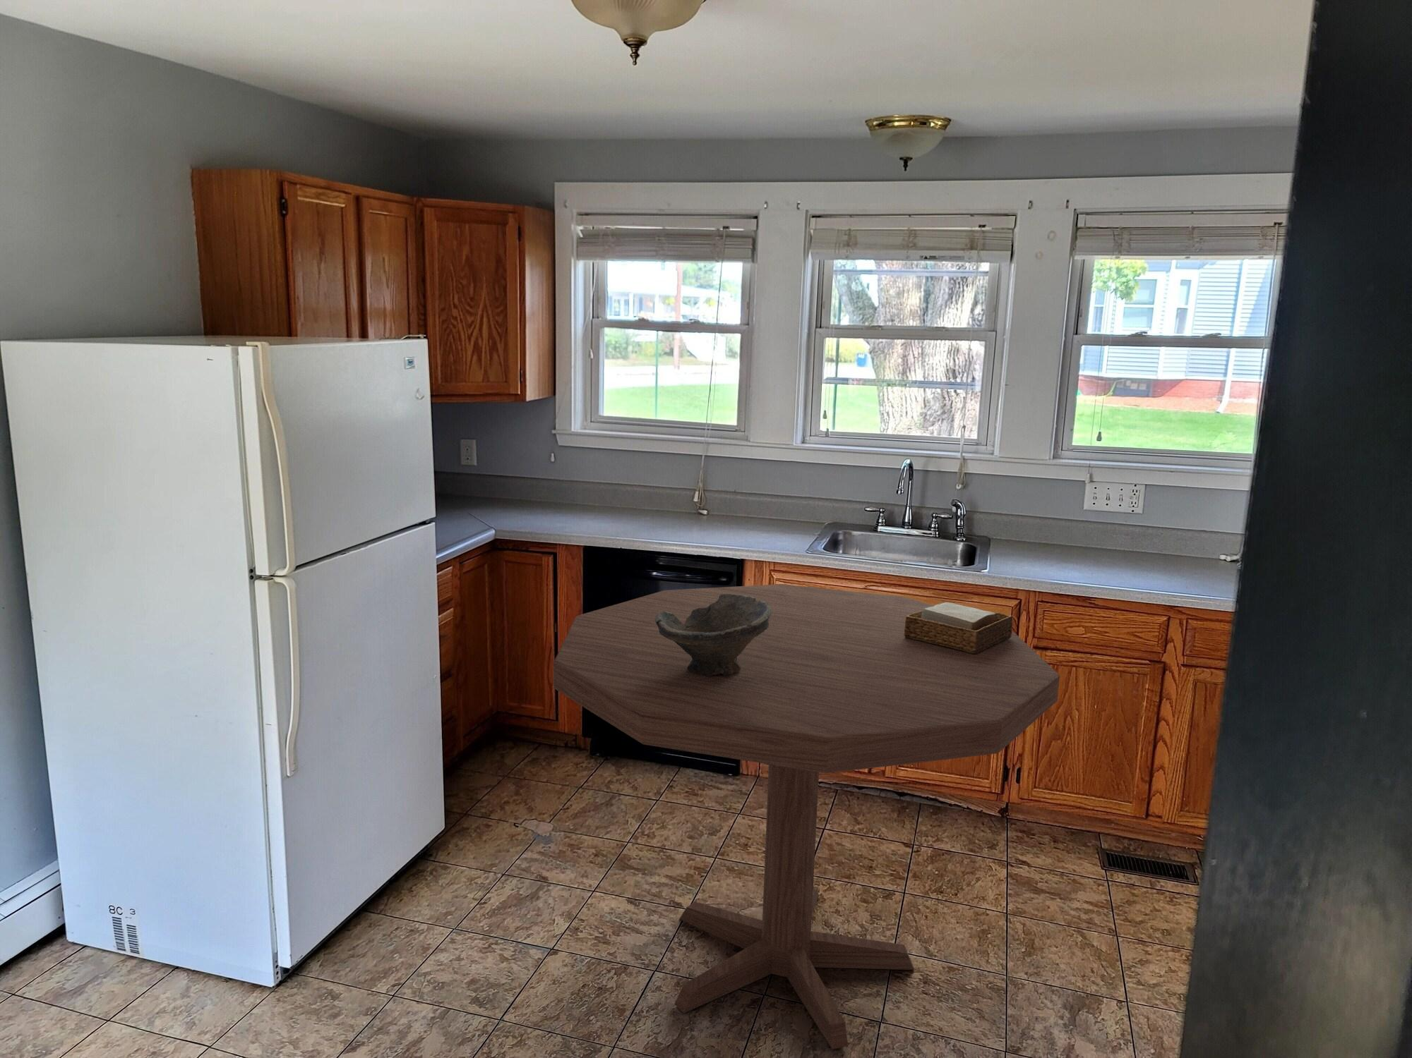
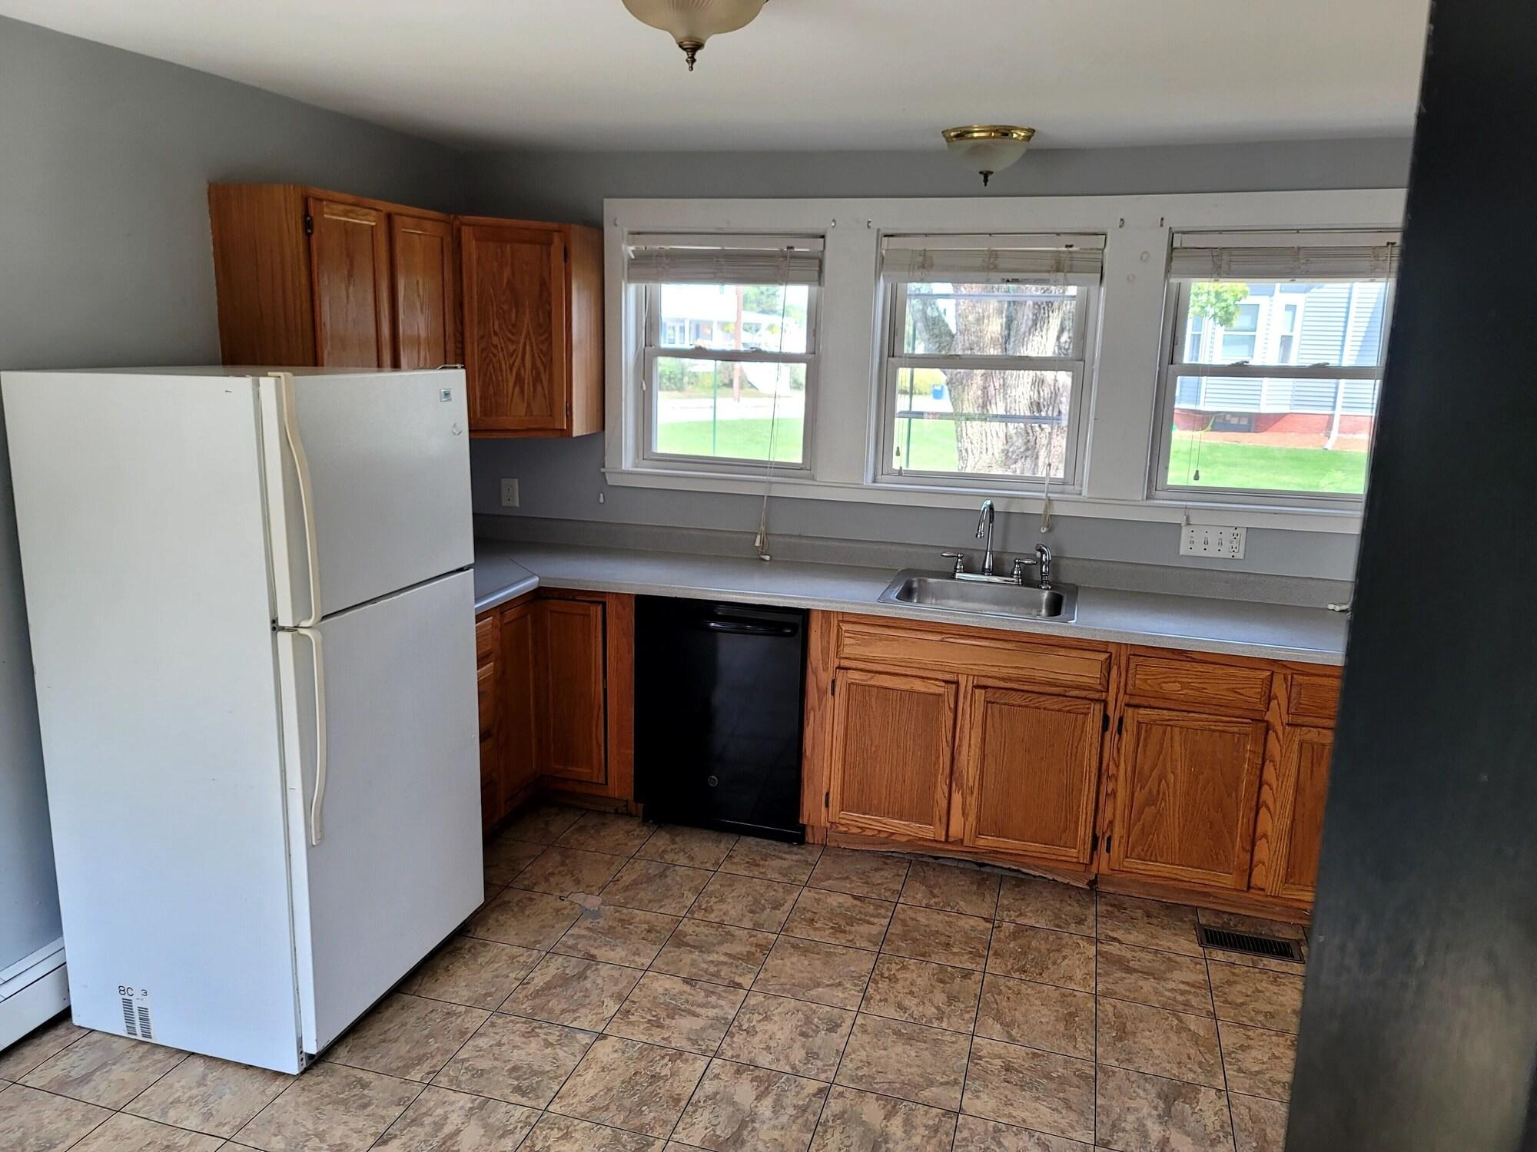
- bowl (715, 638)
- dining table (792, 807)
- napkin holder (958, 622)
